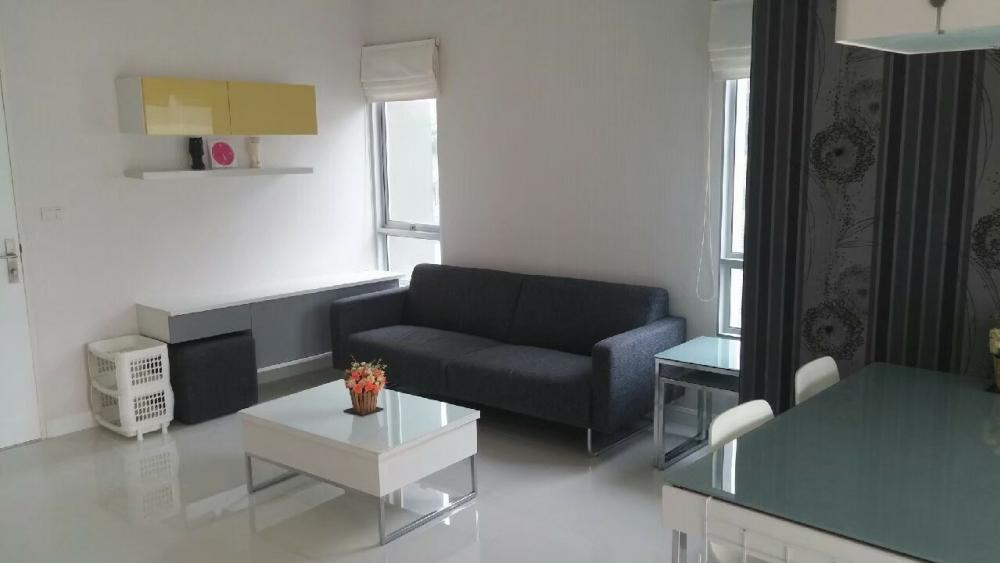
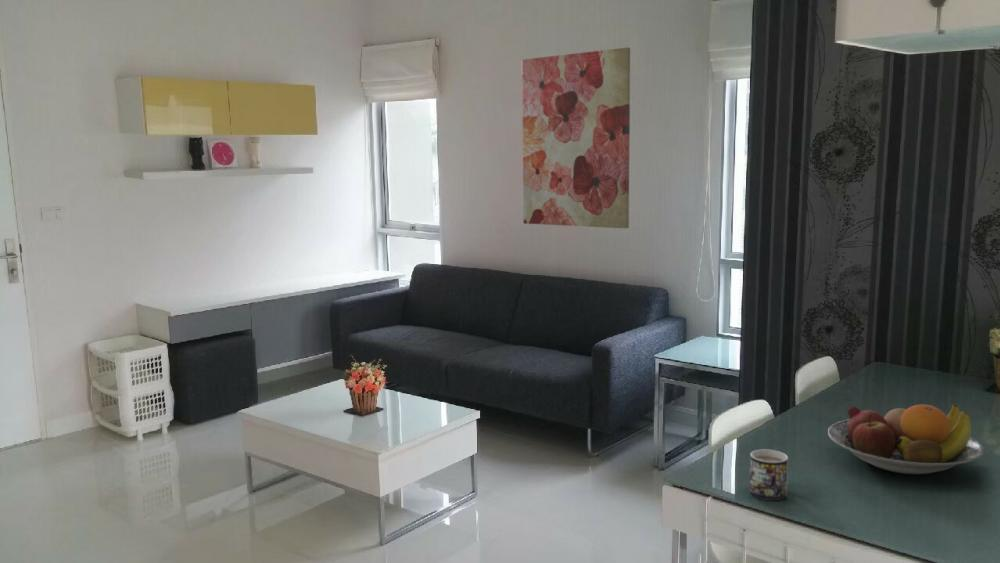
+ wall art (573, 141)
+ mug (772, 471)
+ fruit bowl (903, 433)
